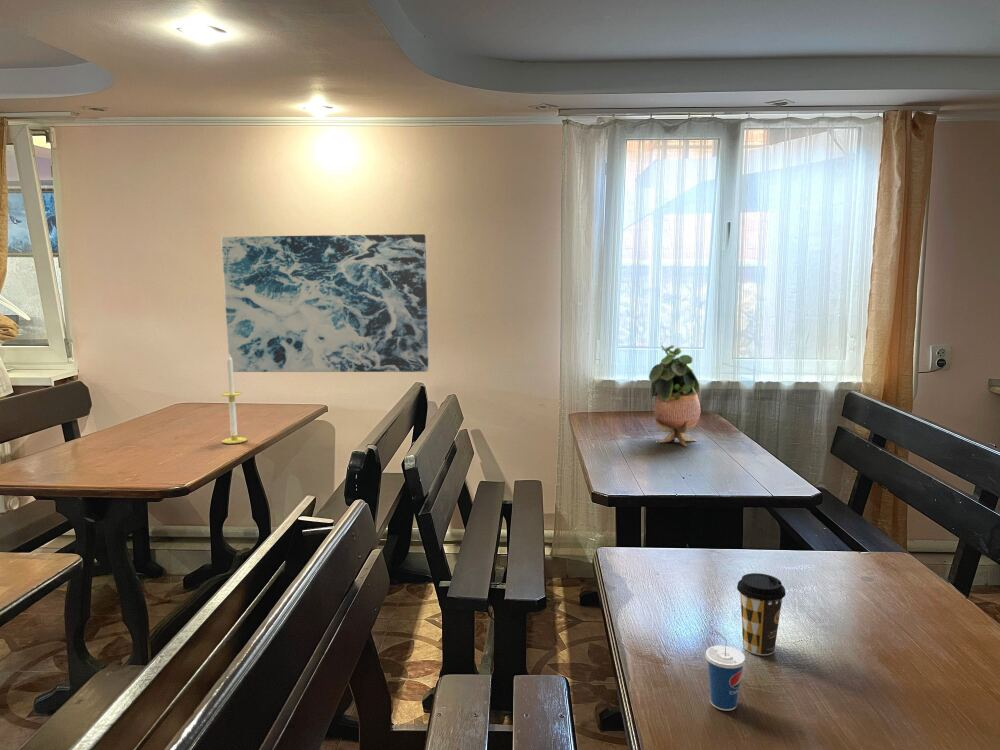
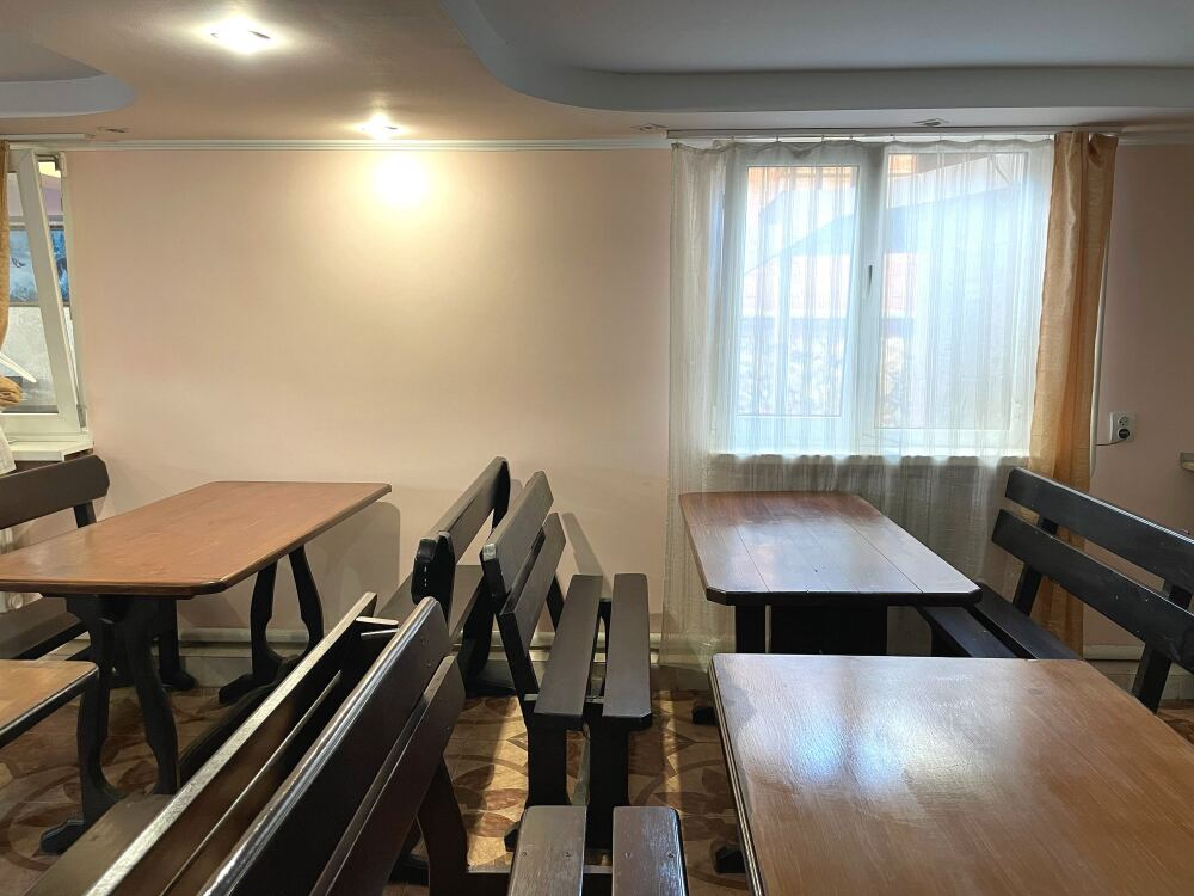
- potted plant (673, 392)
- wall art (326, 304)
- cup (724, 665)
- coffee cup (759, 614)
- candle (231, 397)
